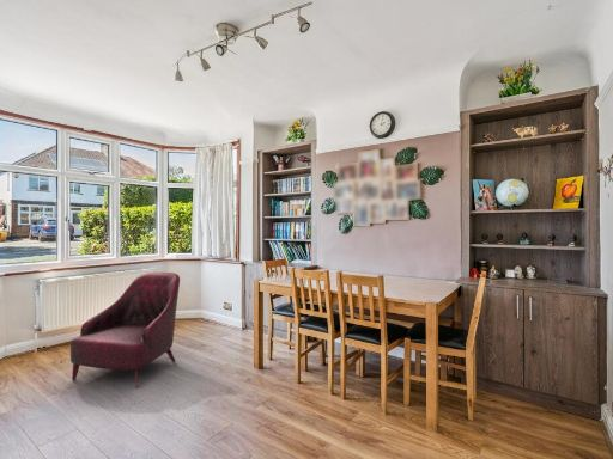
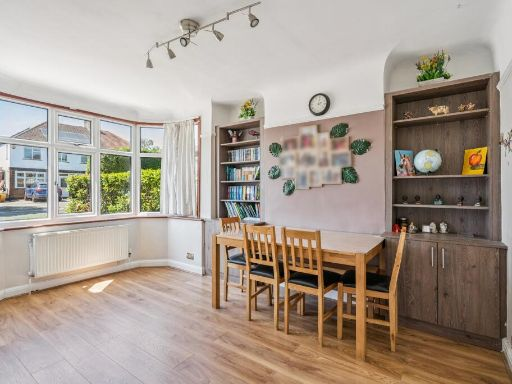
- armchair (134, 322)
